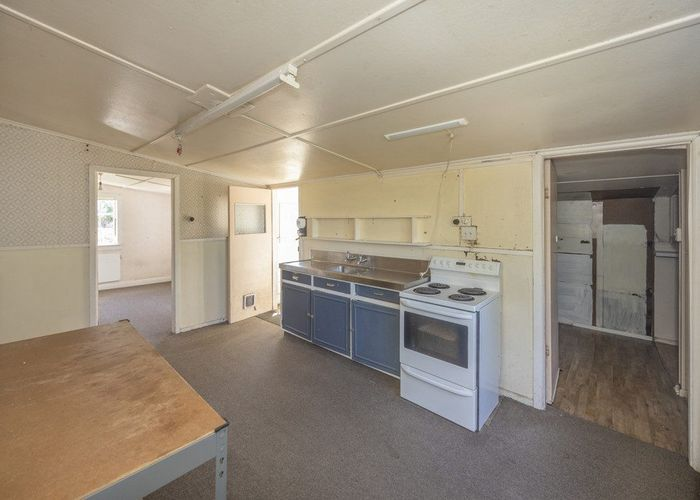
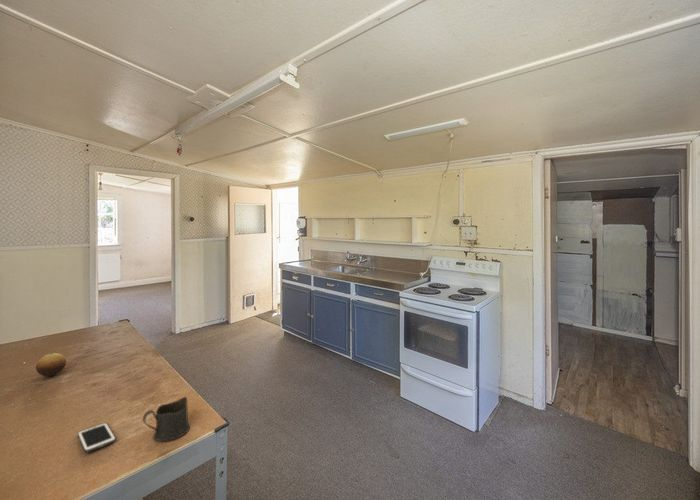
+ cup (167, 418)
+ fruit (51, 364)
+ cell phone (96, 436)
